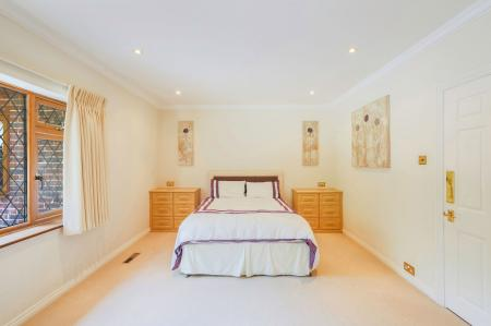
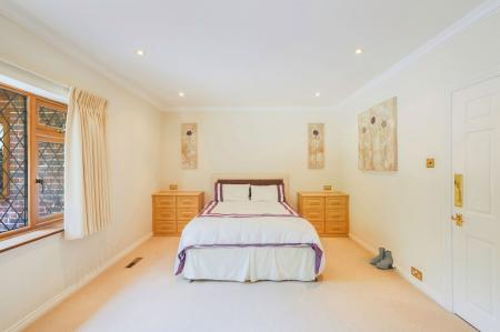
+ boots (382, 258)
